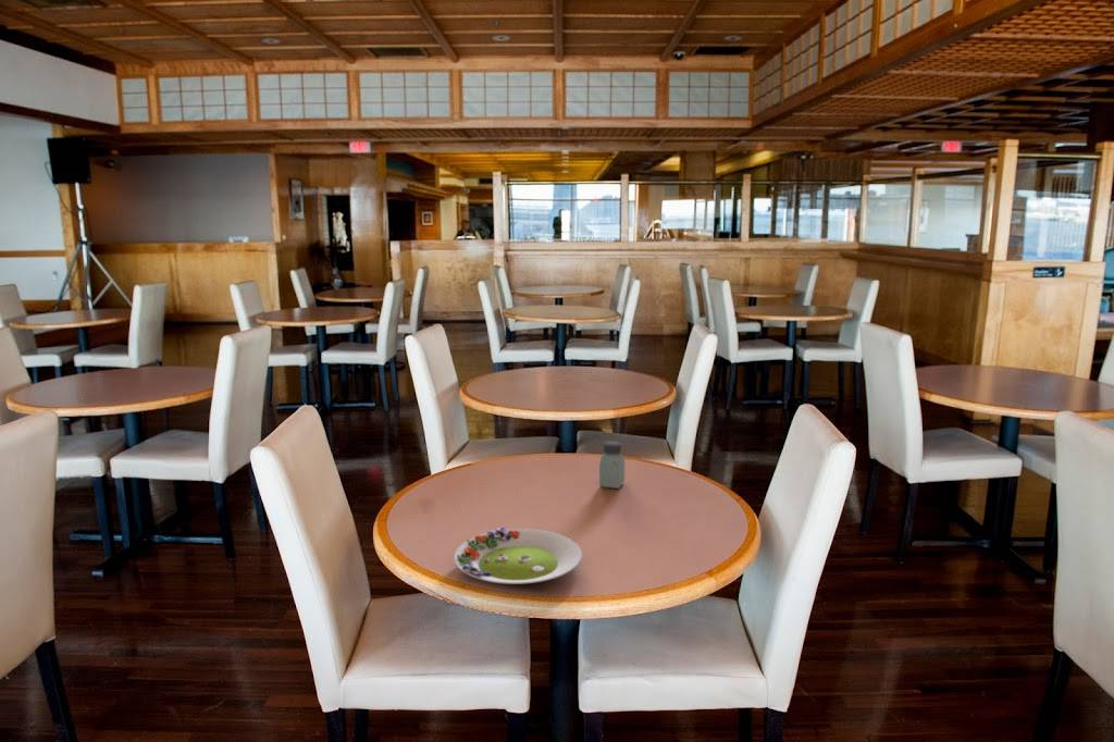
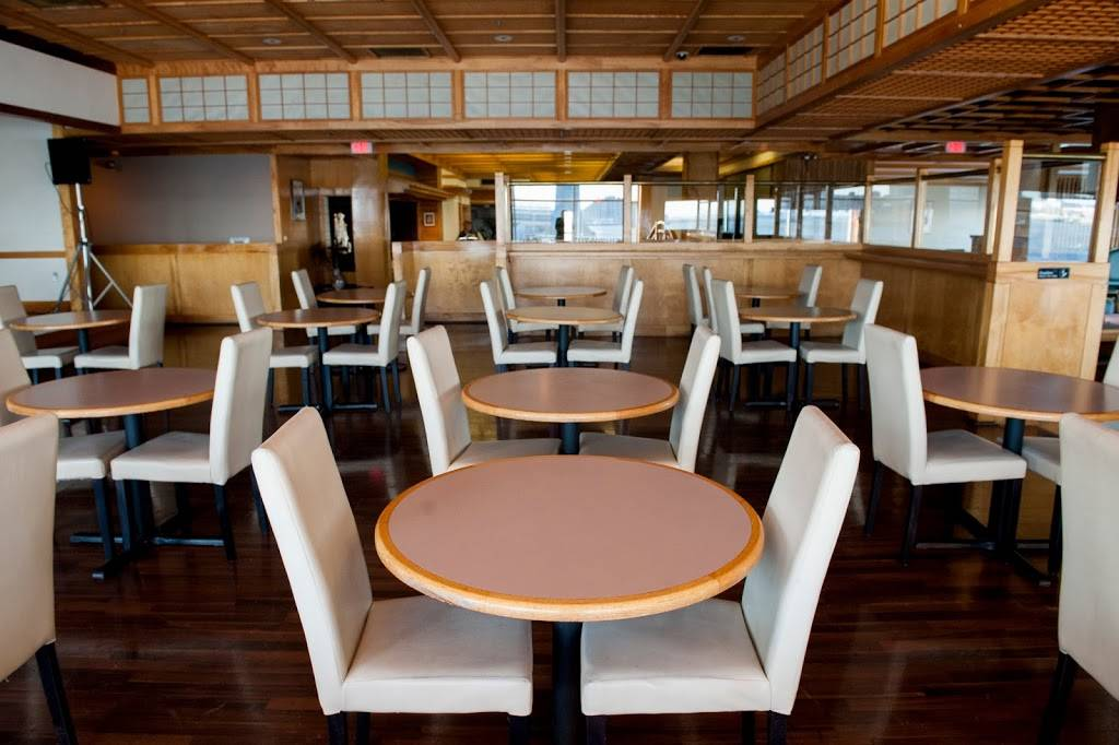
- saltshaker (611, 463)
- salad plate (518, 557)
